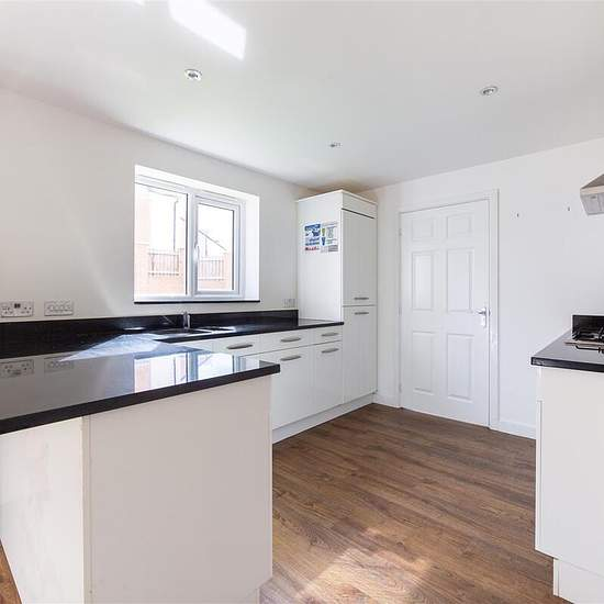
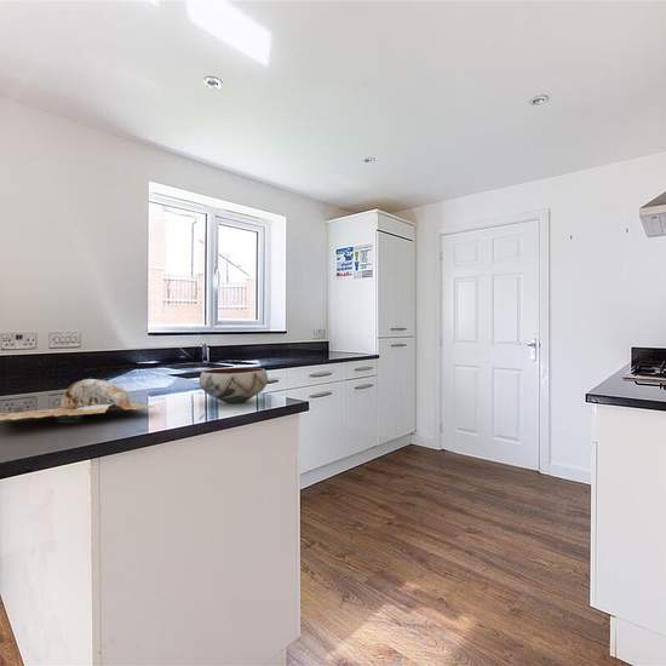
+ bowl (234, 385)
+ chopping board (69, 400)
